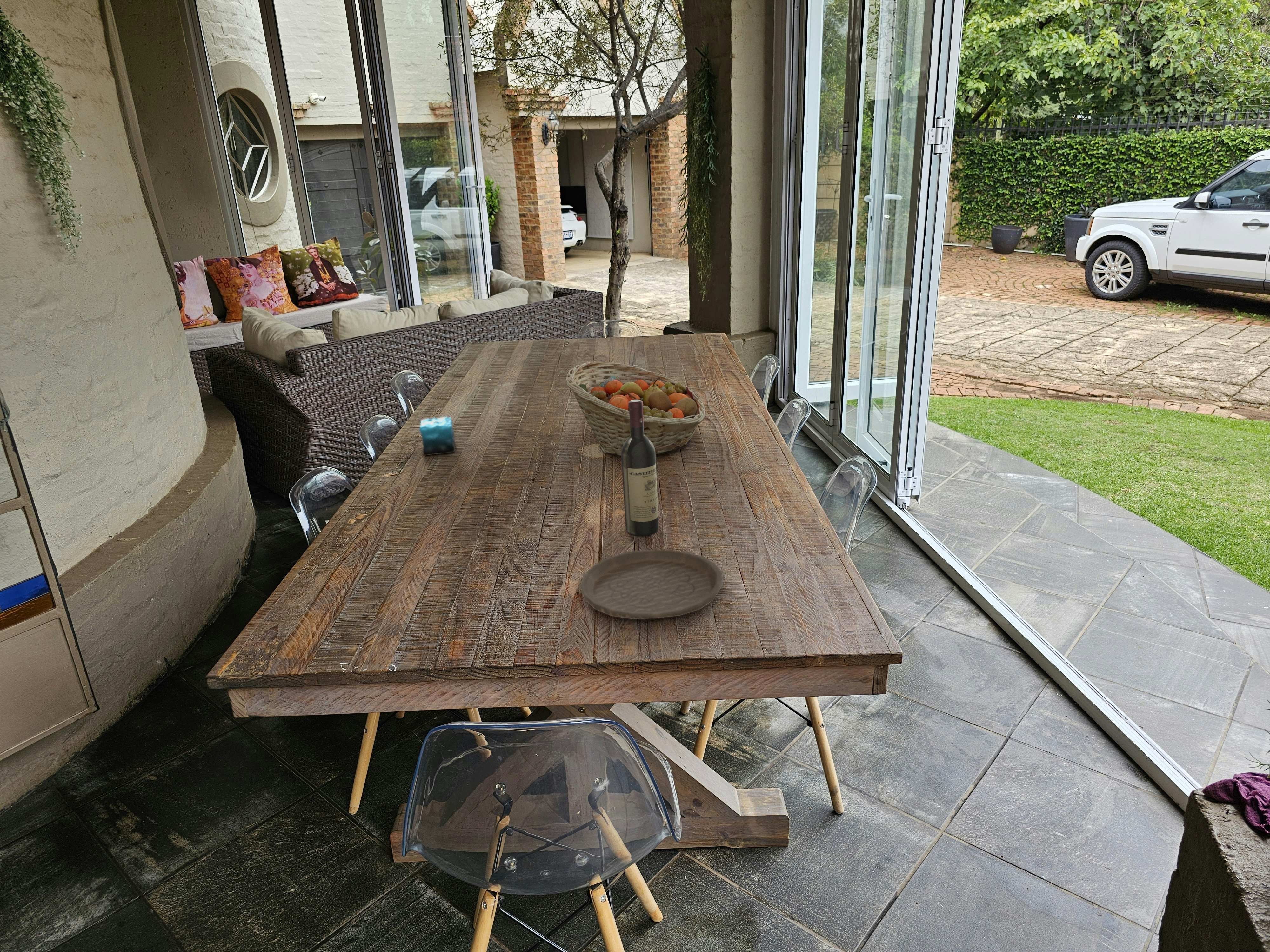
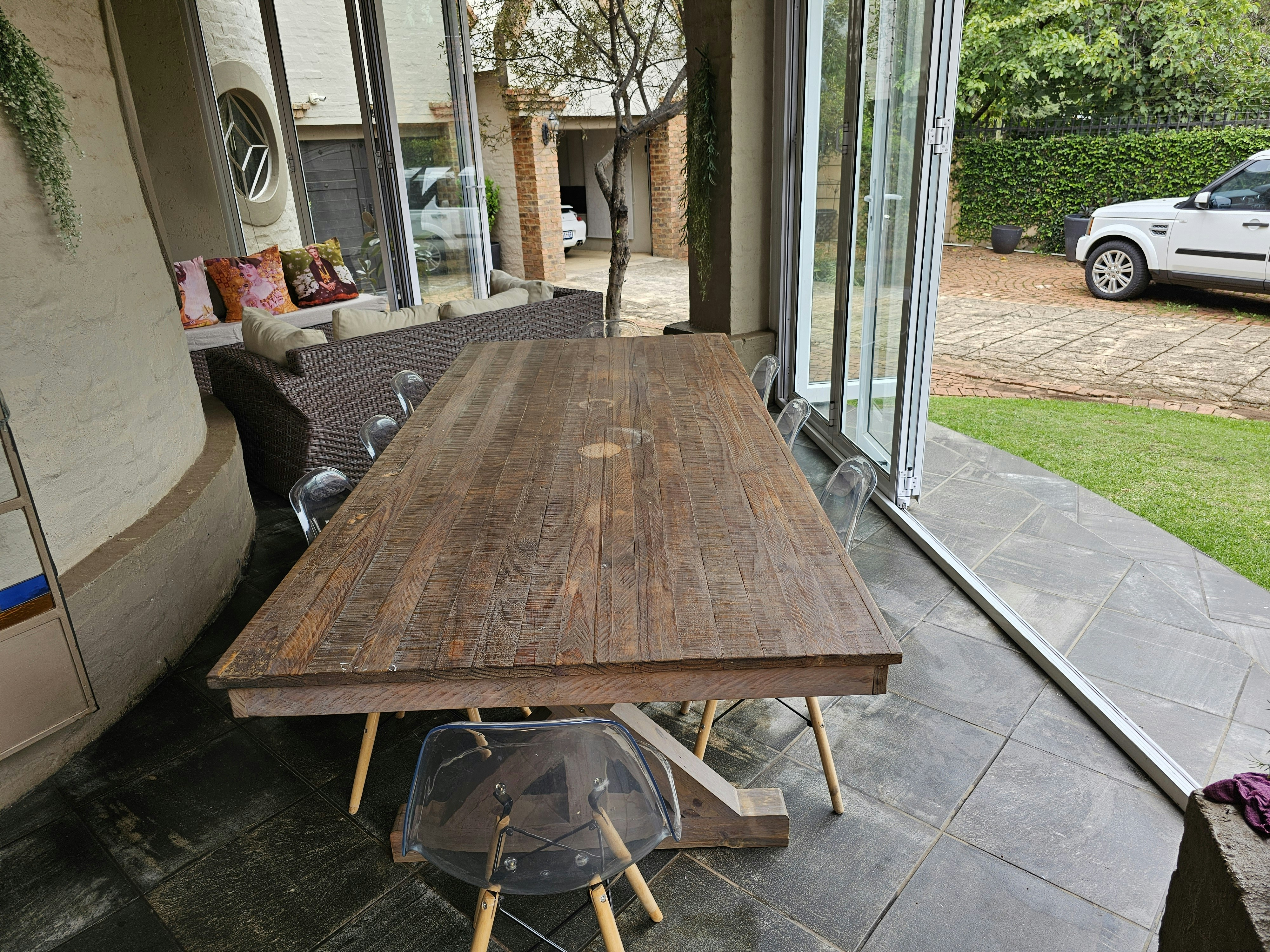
- plate (652, 584)
- fruit basket (637, 399)
- wine bottle (639, 467)
- candle (437, 430)
